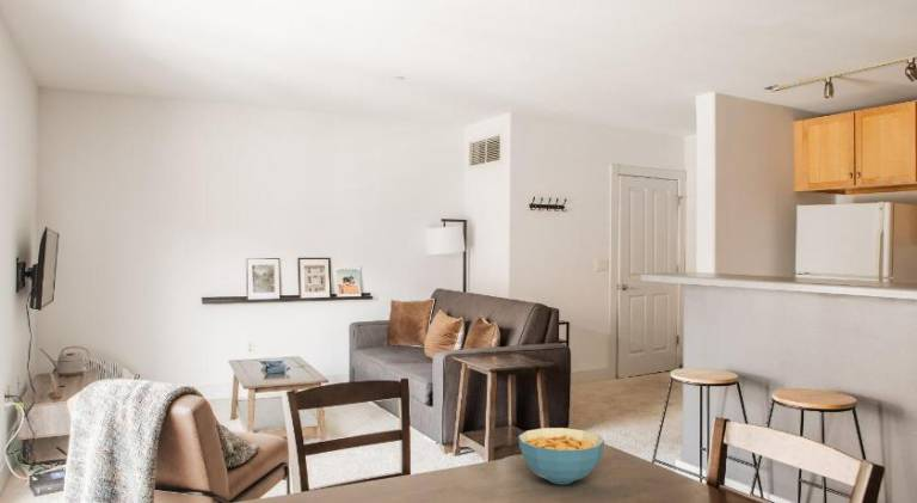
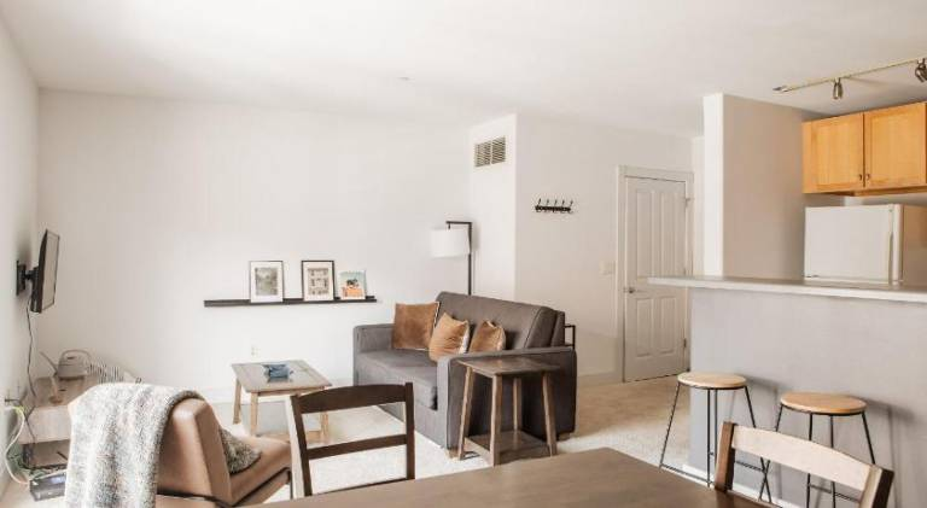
- cereal bowl (560, 459)
